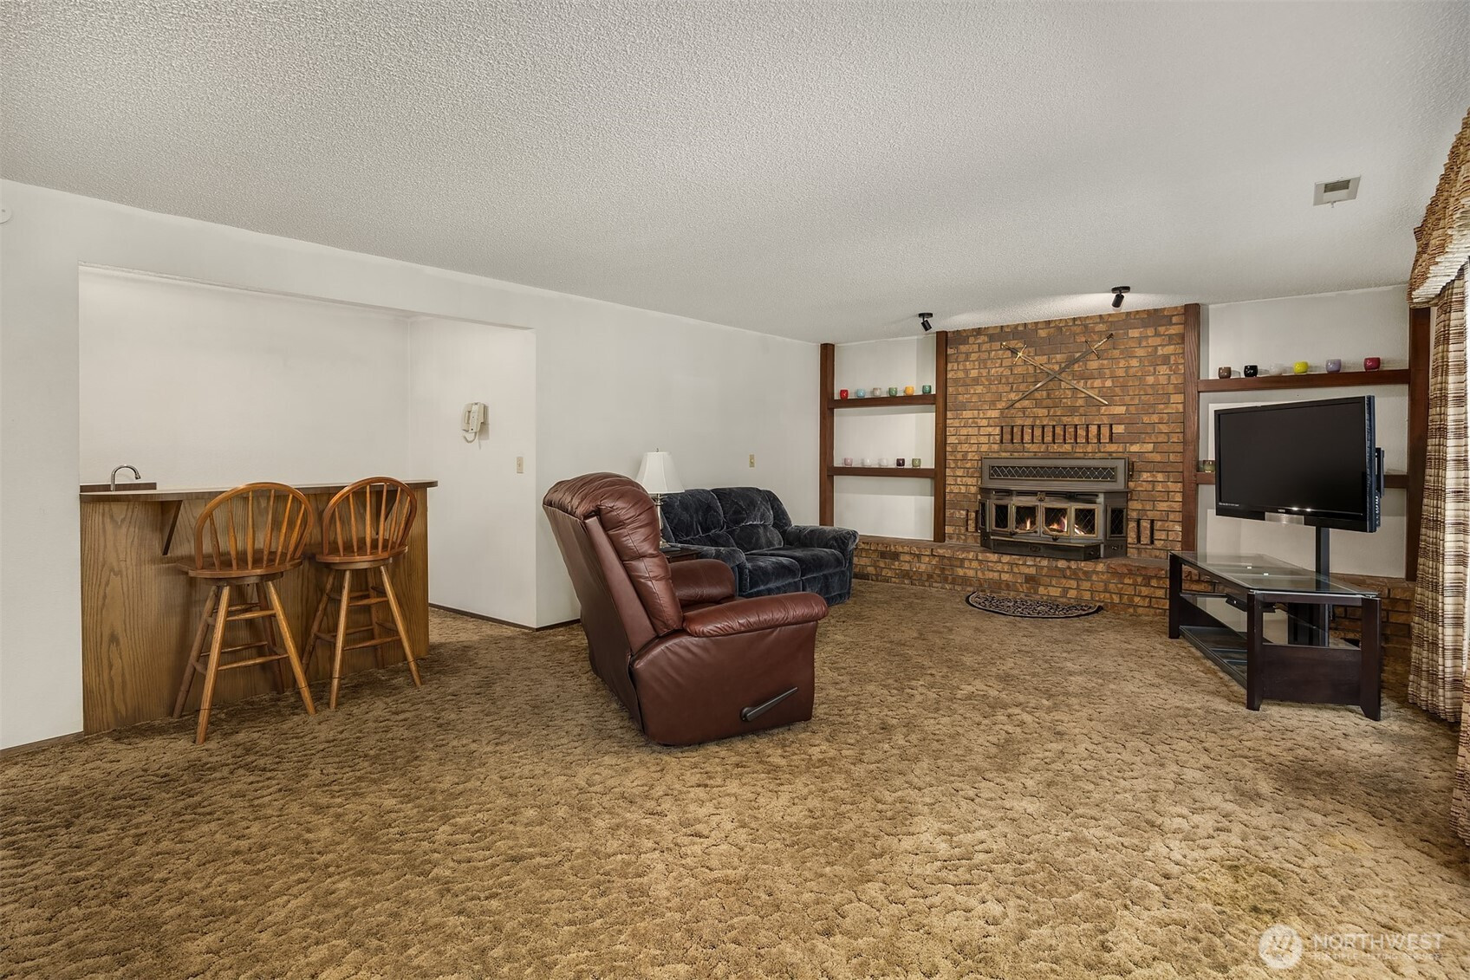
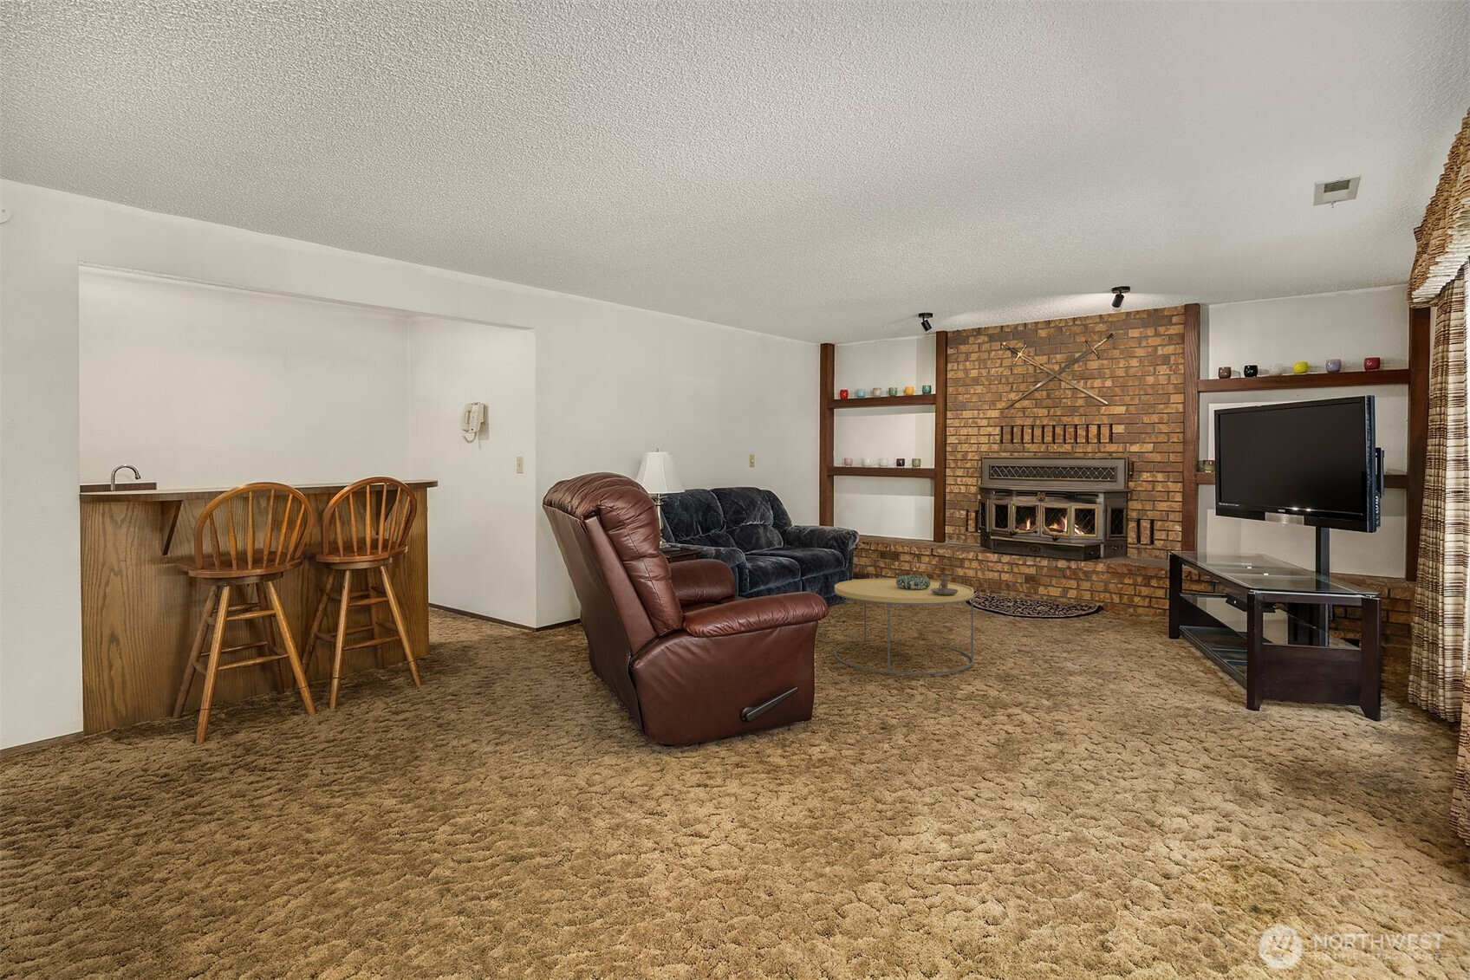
+ decorative bowl (912, 581)
+ coffee table (889, 621)
+ candle holder (943, 584)
